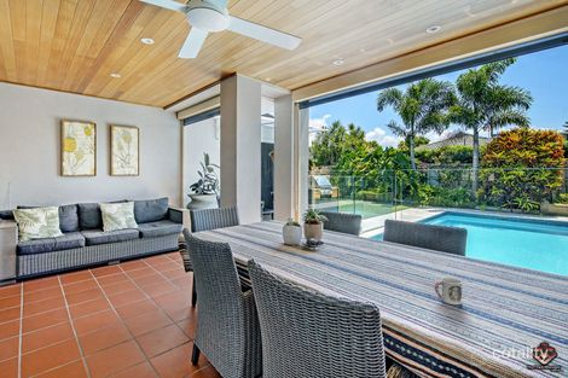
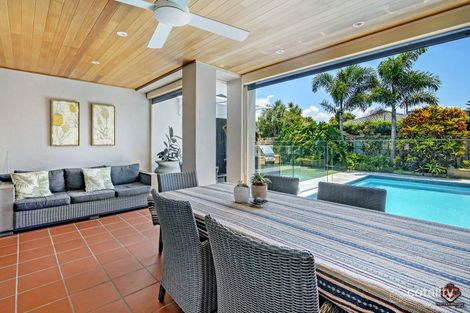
- cup (447, 290)
